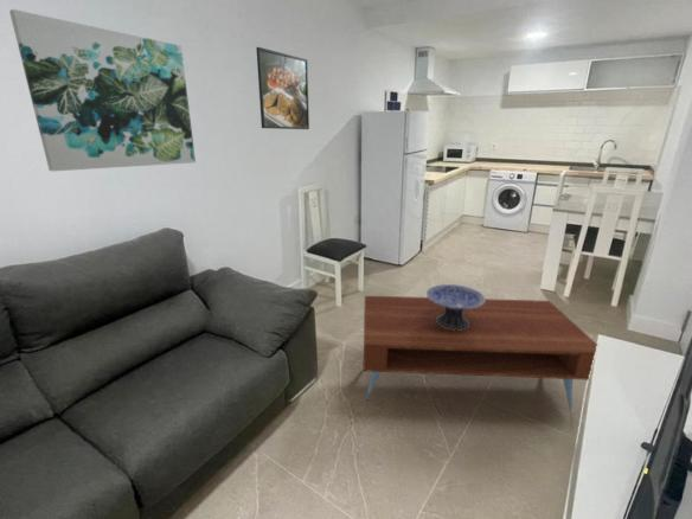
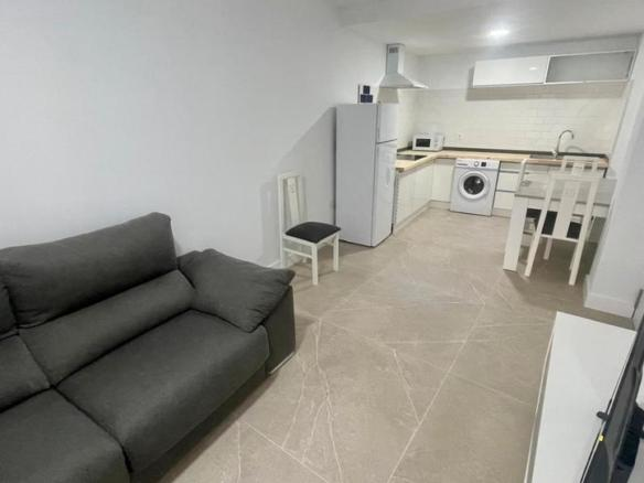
- wall art (121, 102)
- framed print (284, 92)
- coffee table (462, 354)
- decorative bowl (454, 308)
